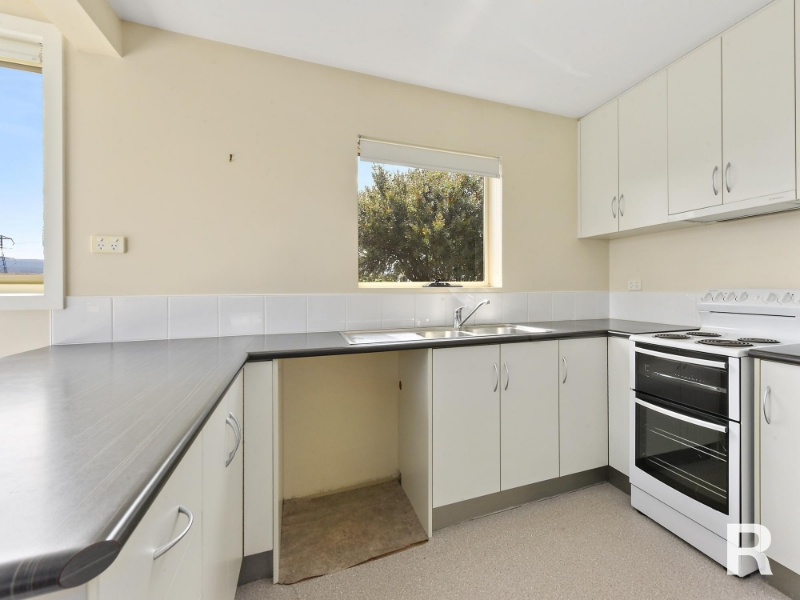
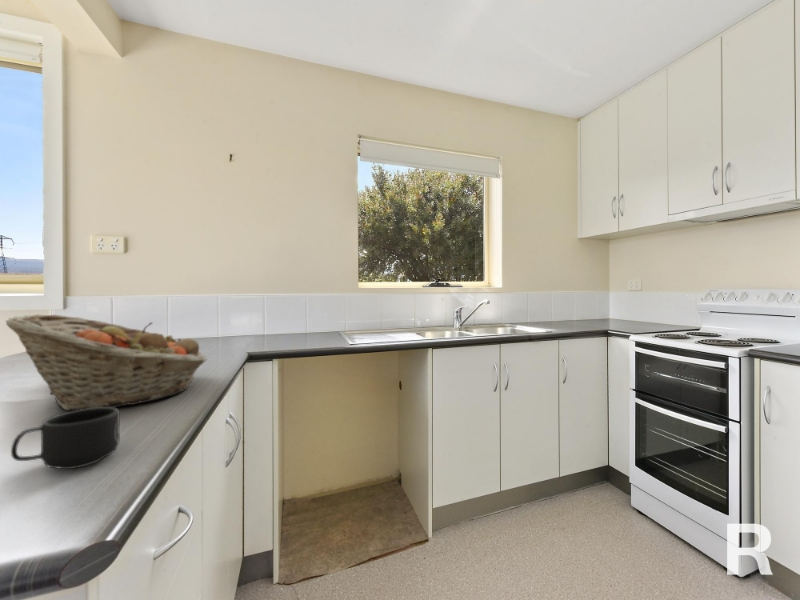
+ fruit basket (120, 352)
+ mug (69, 440)
